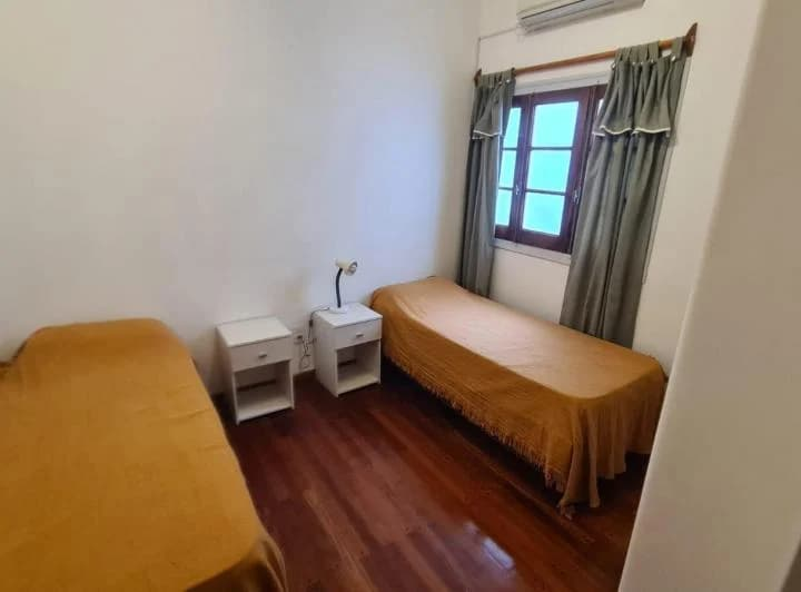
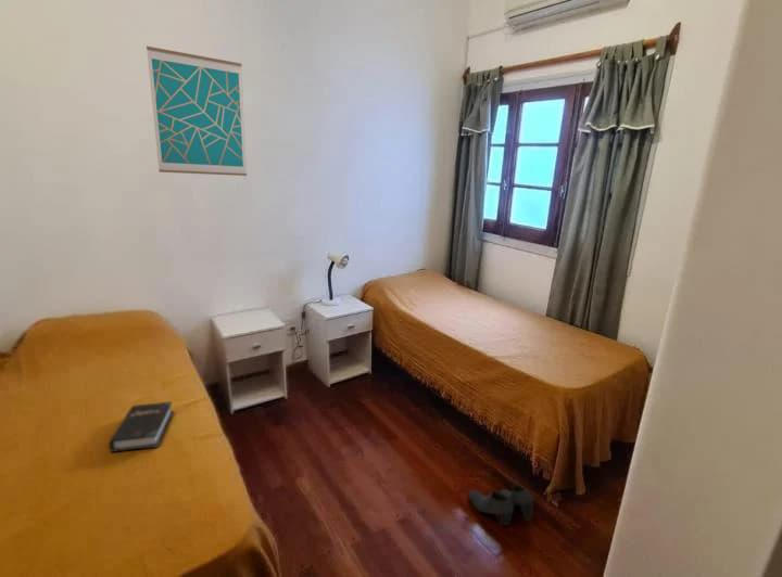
+ hardback book (143, 424)
+ wall art (201, 116)
+ shoe (503, 493)
